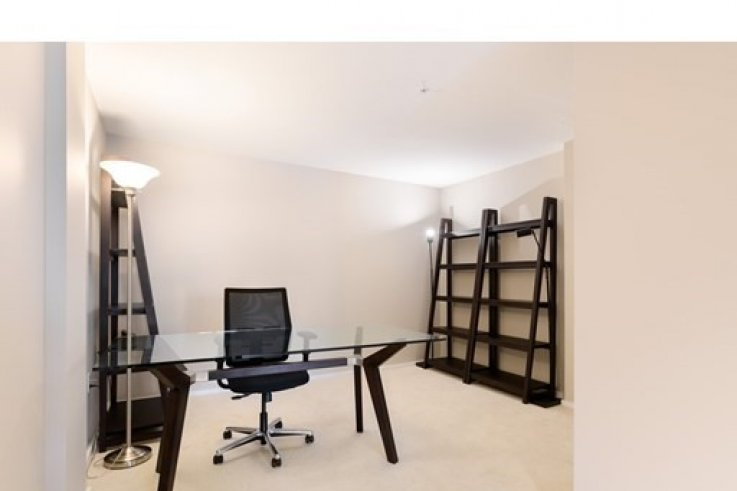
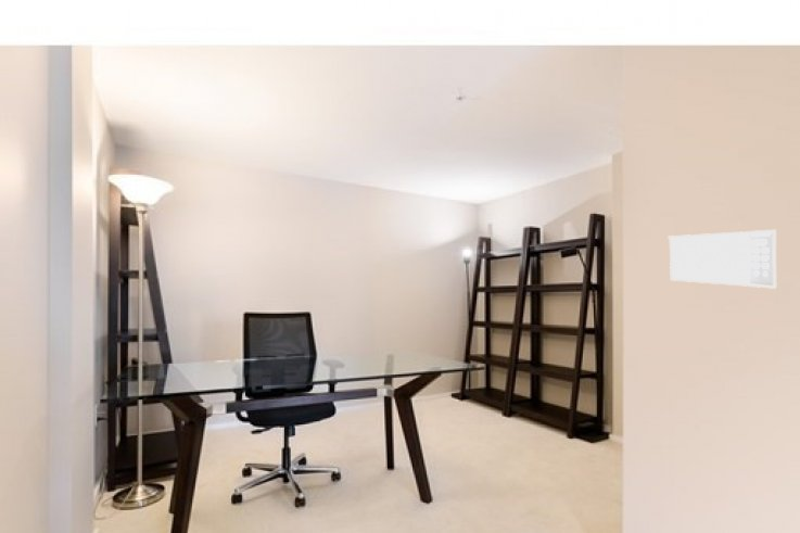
+ calendar (716, 259)
